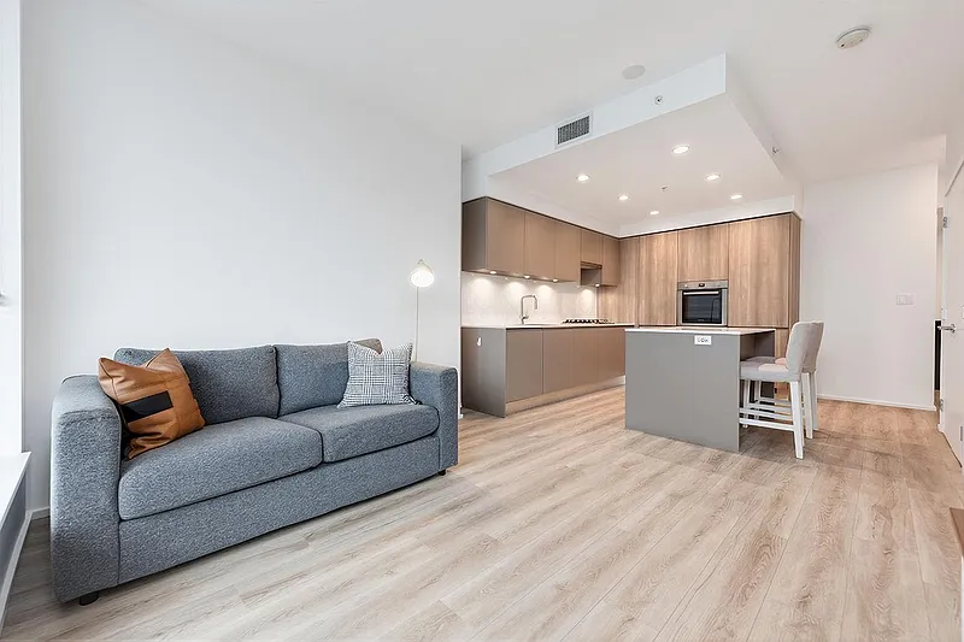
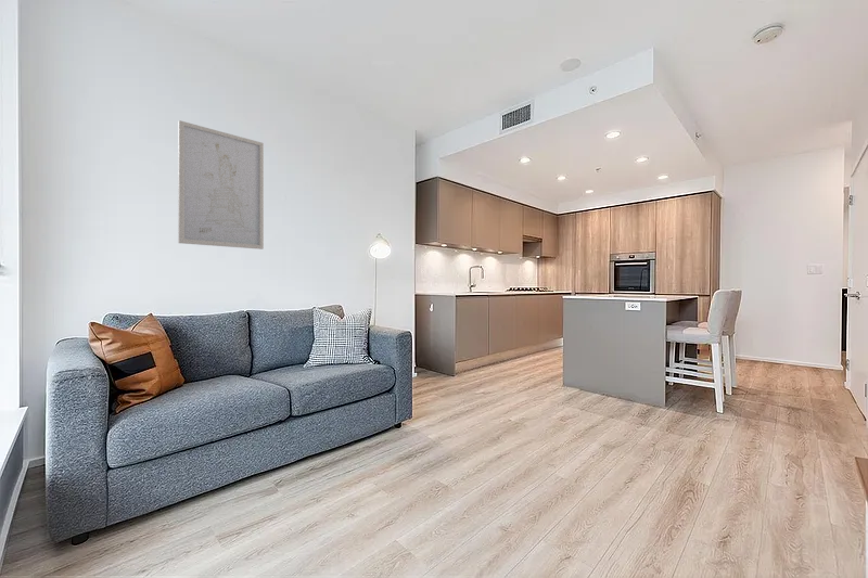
+ wall art (224, 189)
